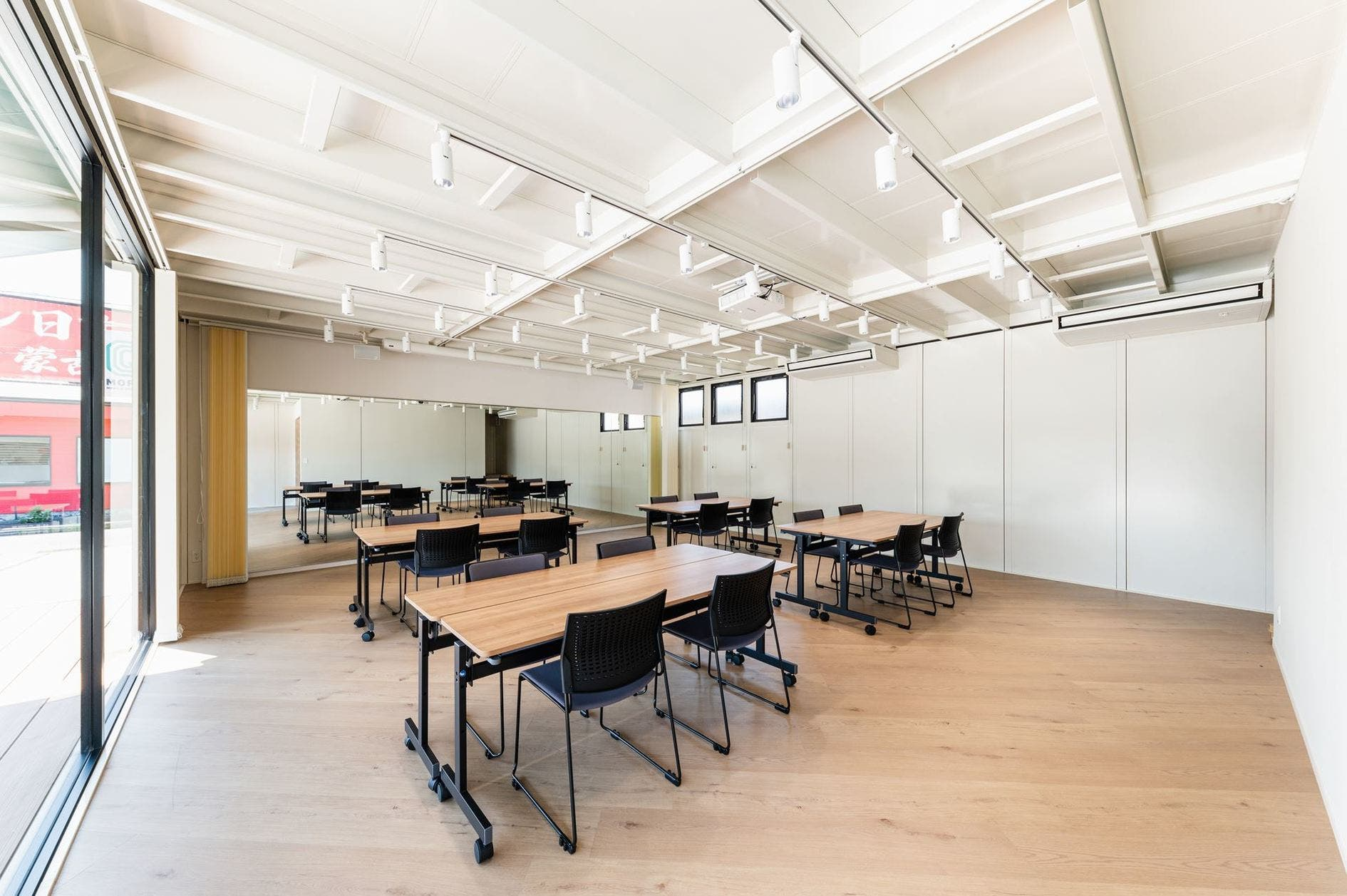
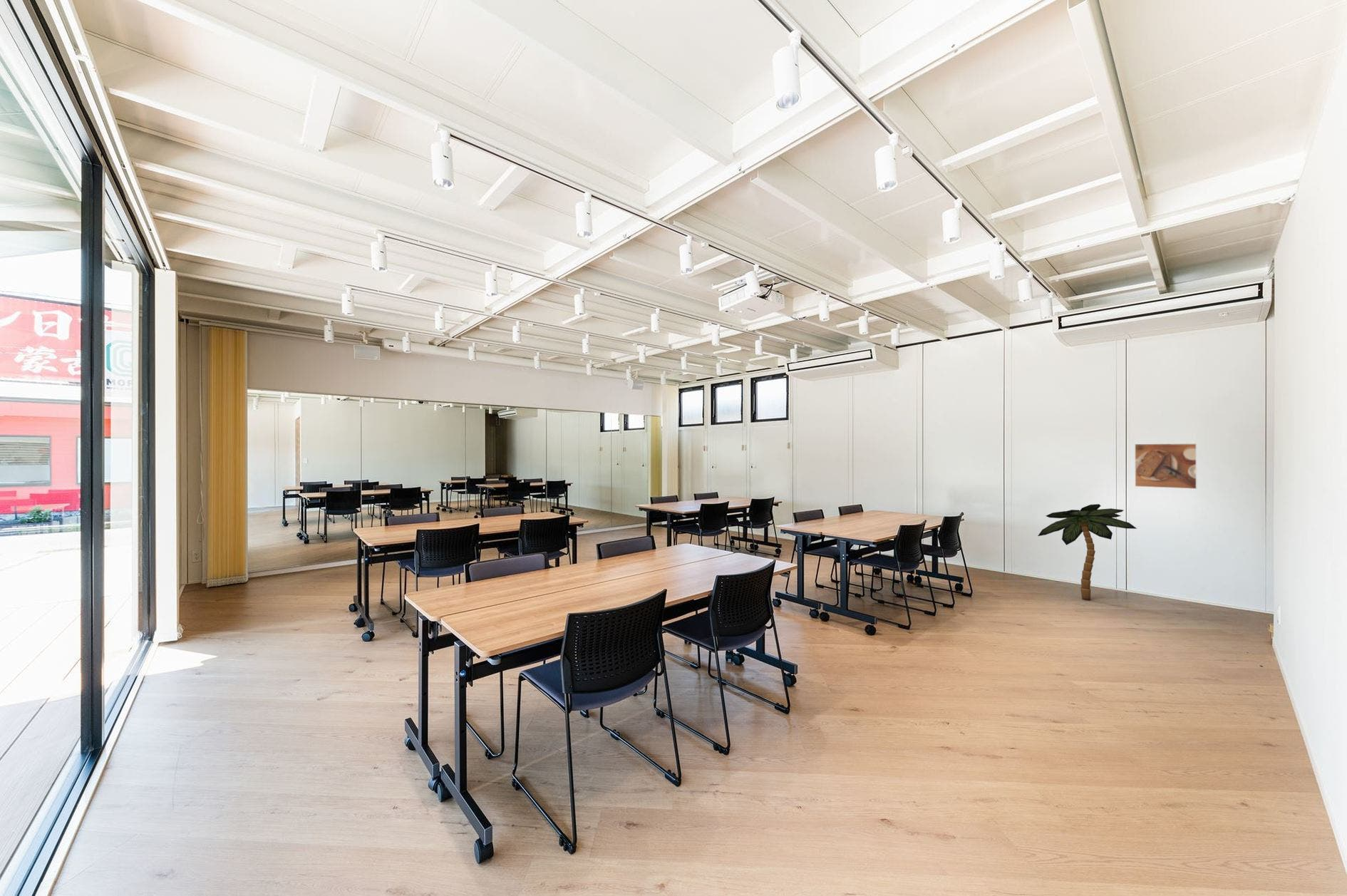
+ palm tree (1087, 547)
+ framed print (1165, 465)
